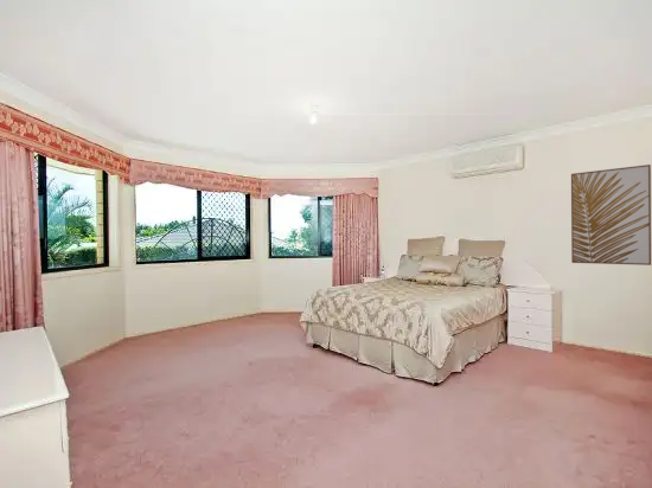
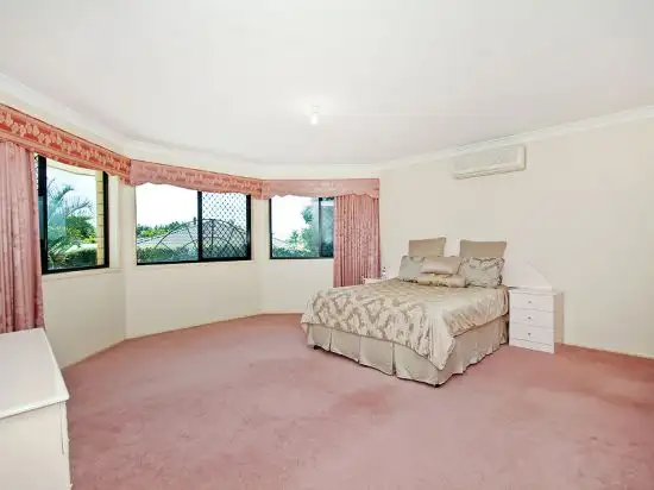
- wall art (608, 217)
